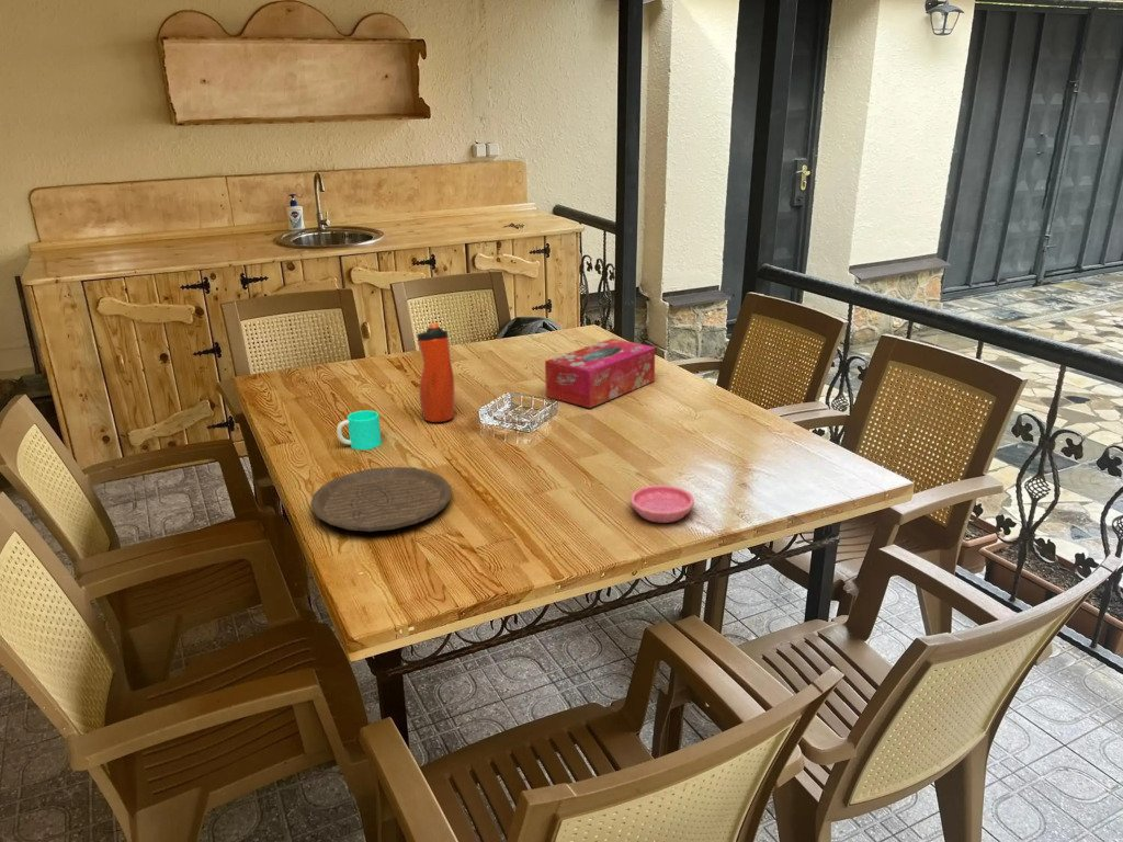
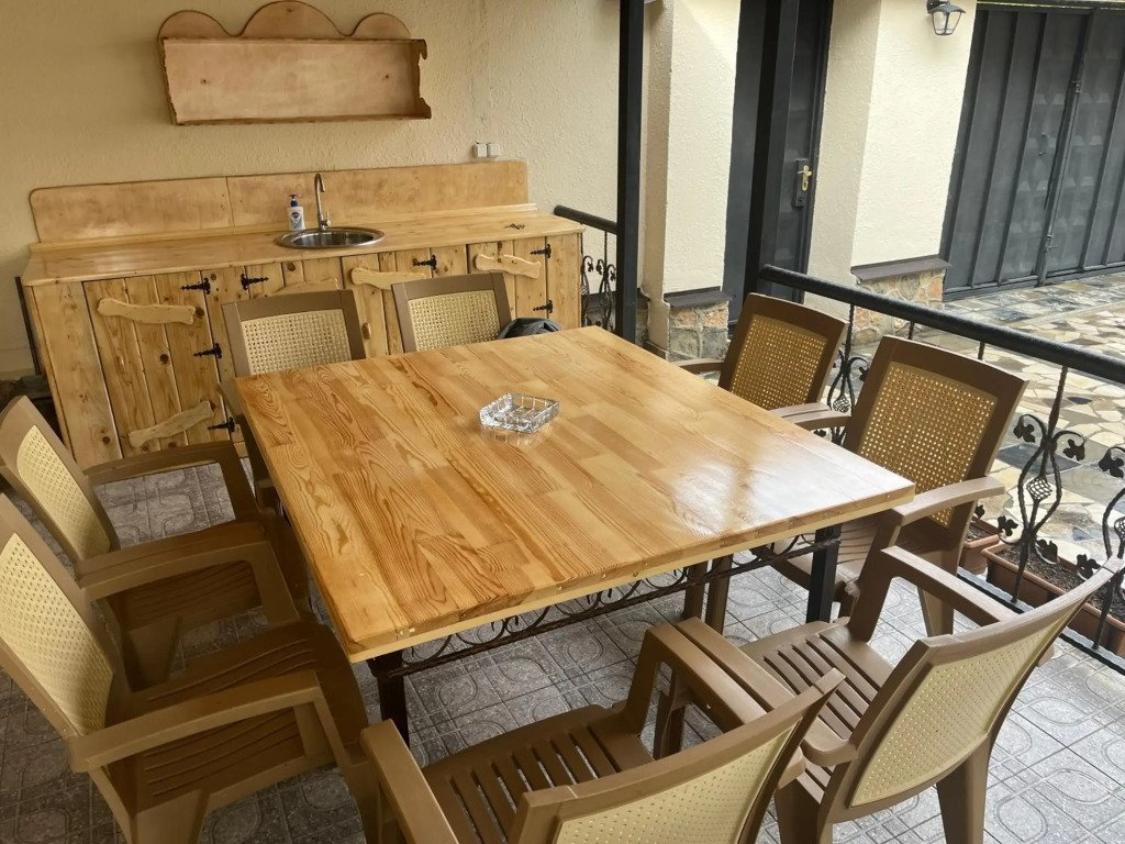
- plate (382, 498)
- water bottle (435, 371)
- tissue box (601, 371)
- saucer (661, 504)
- cup (358, 431)
